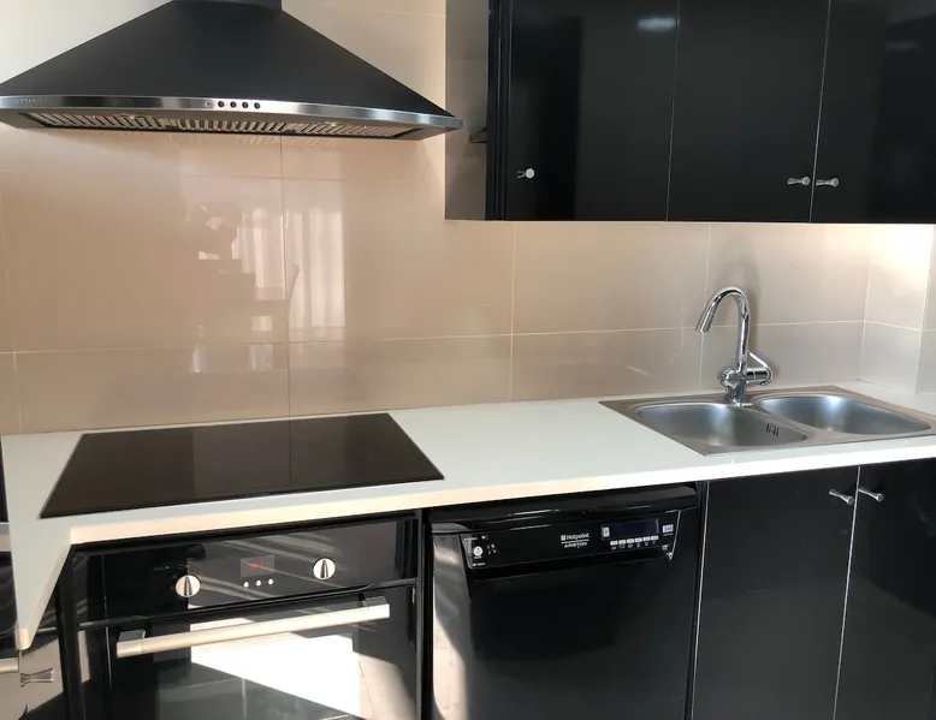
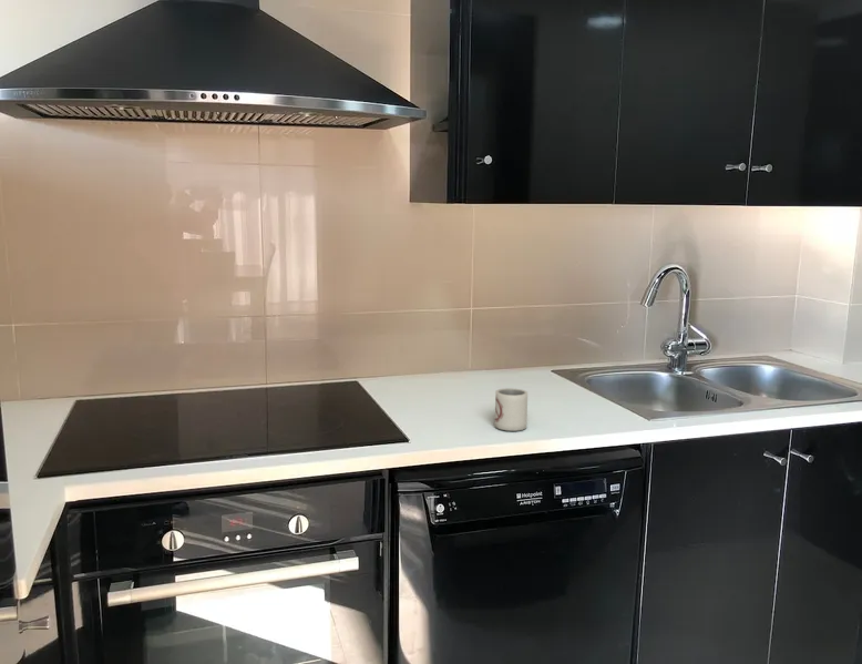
+ cup (510, 407)
